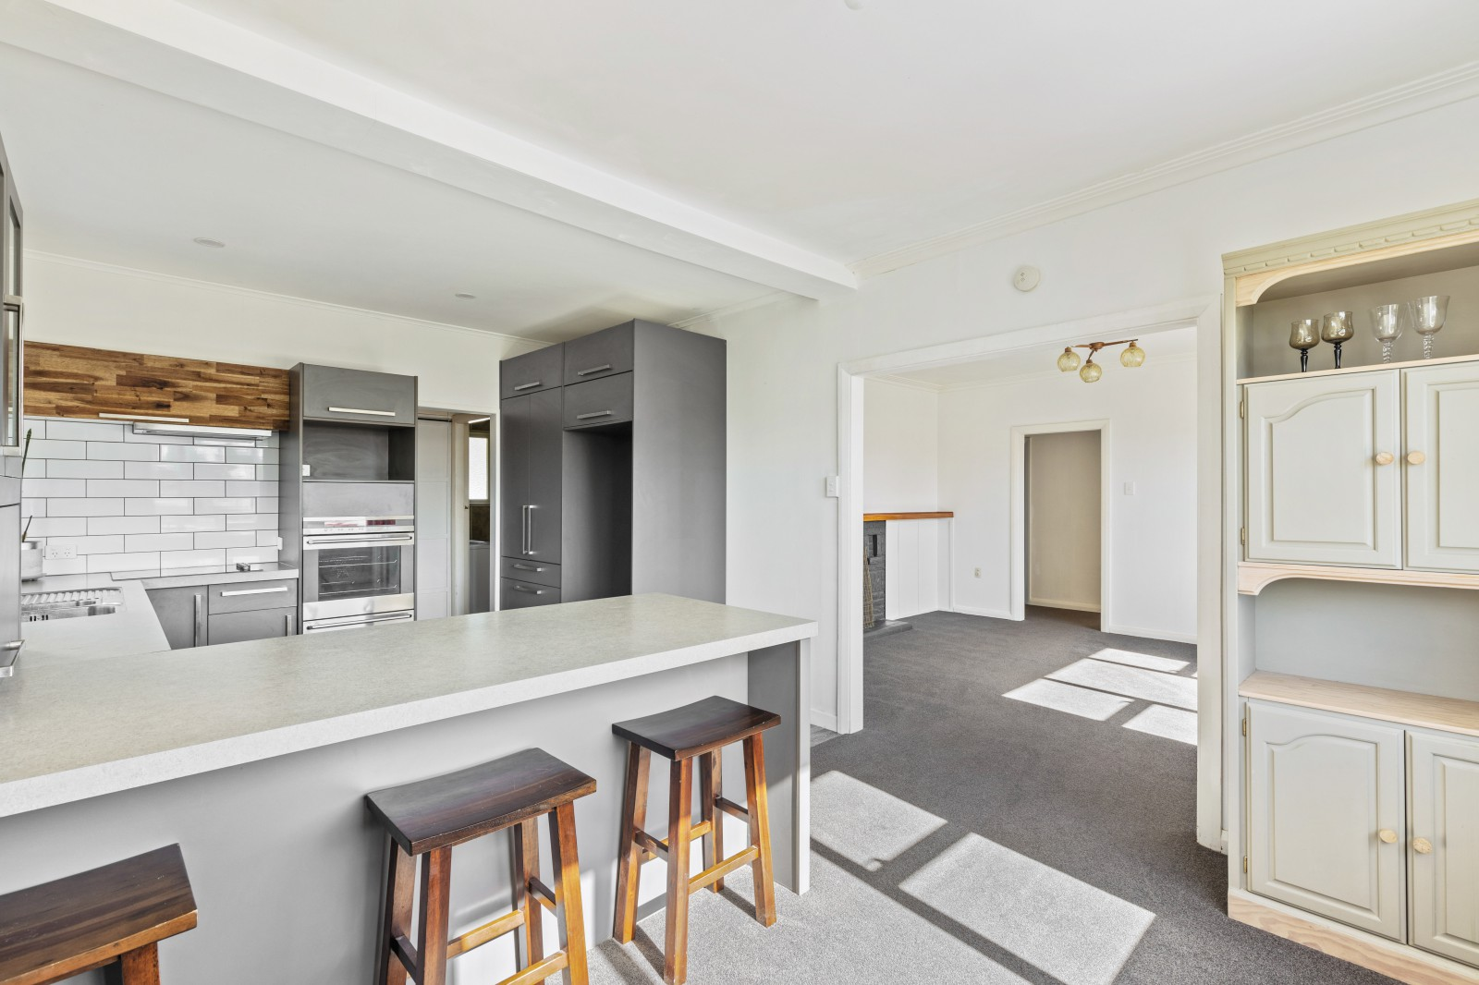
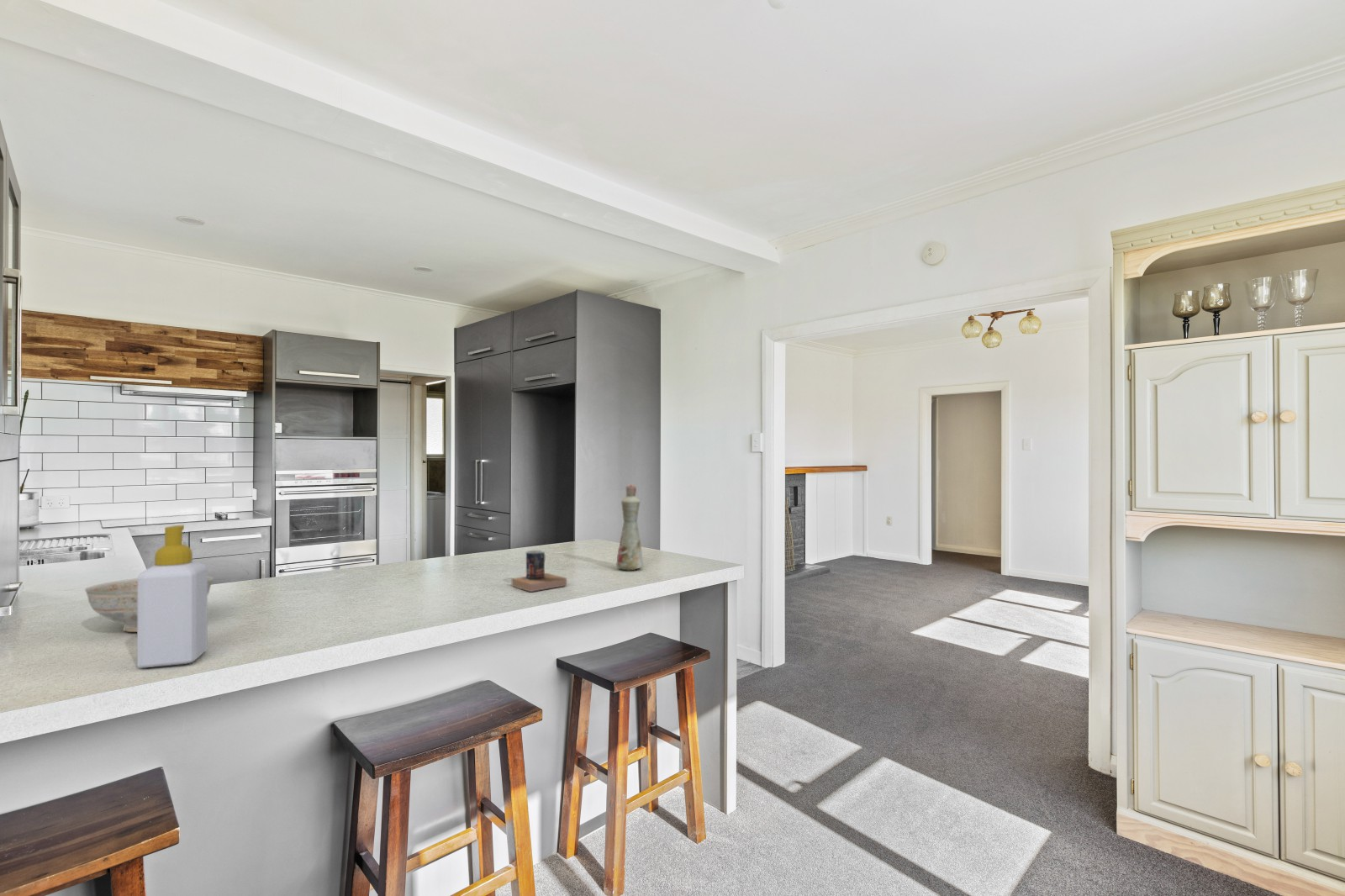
+ soap bottle (173, 593)
+ decorative bowl (137, 603)
+ bottle (630, 526)
+ mug (539, 568)
